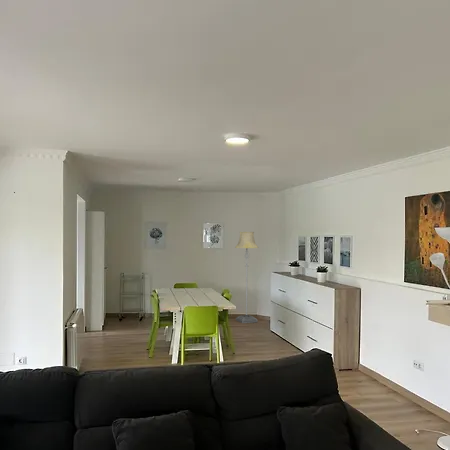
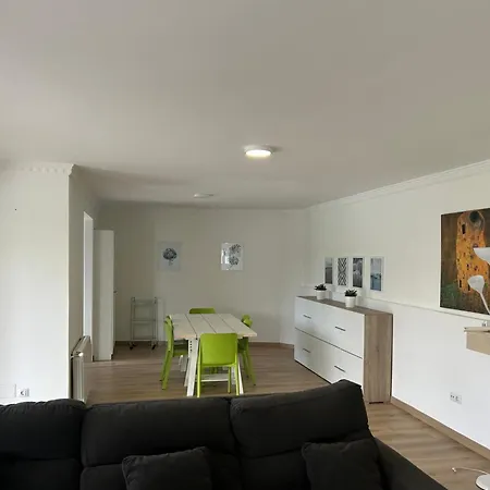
- floor lamp (246, 276)
